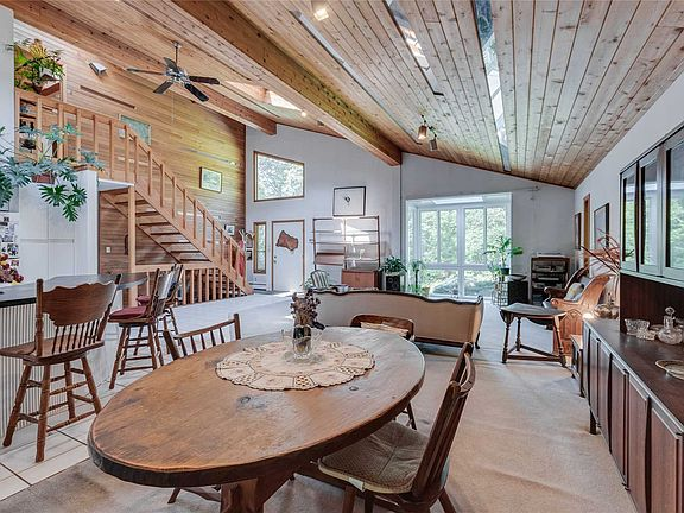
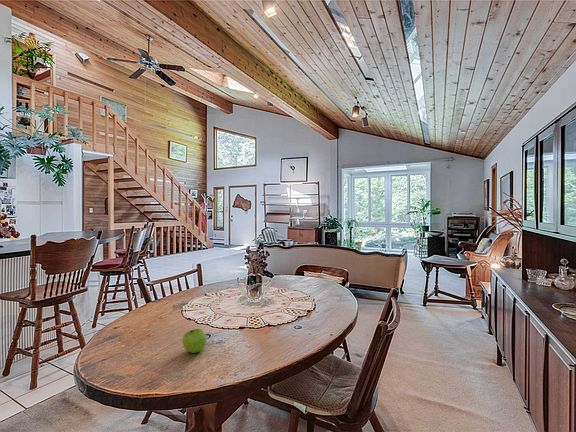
+ fruit (194, 340)
